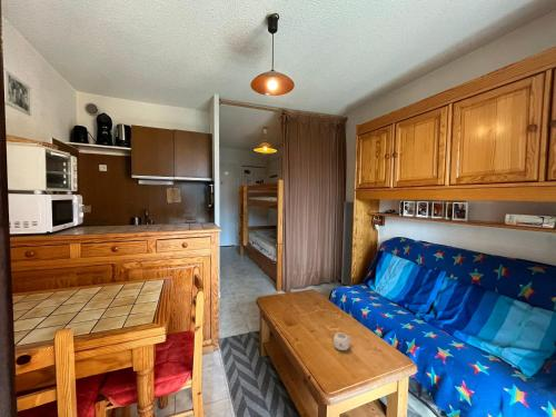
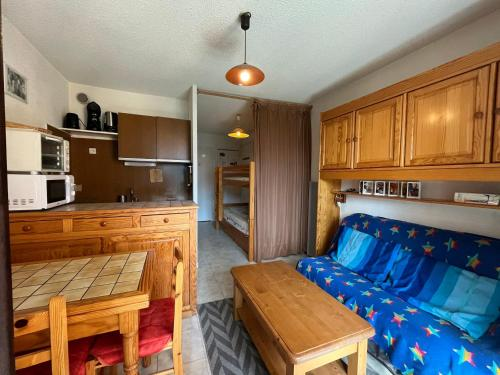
- mug (342, 340)
